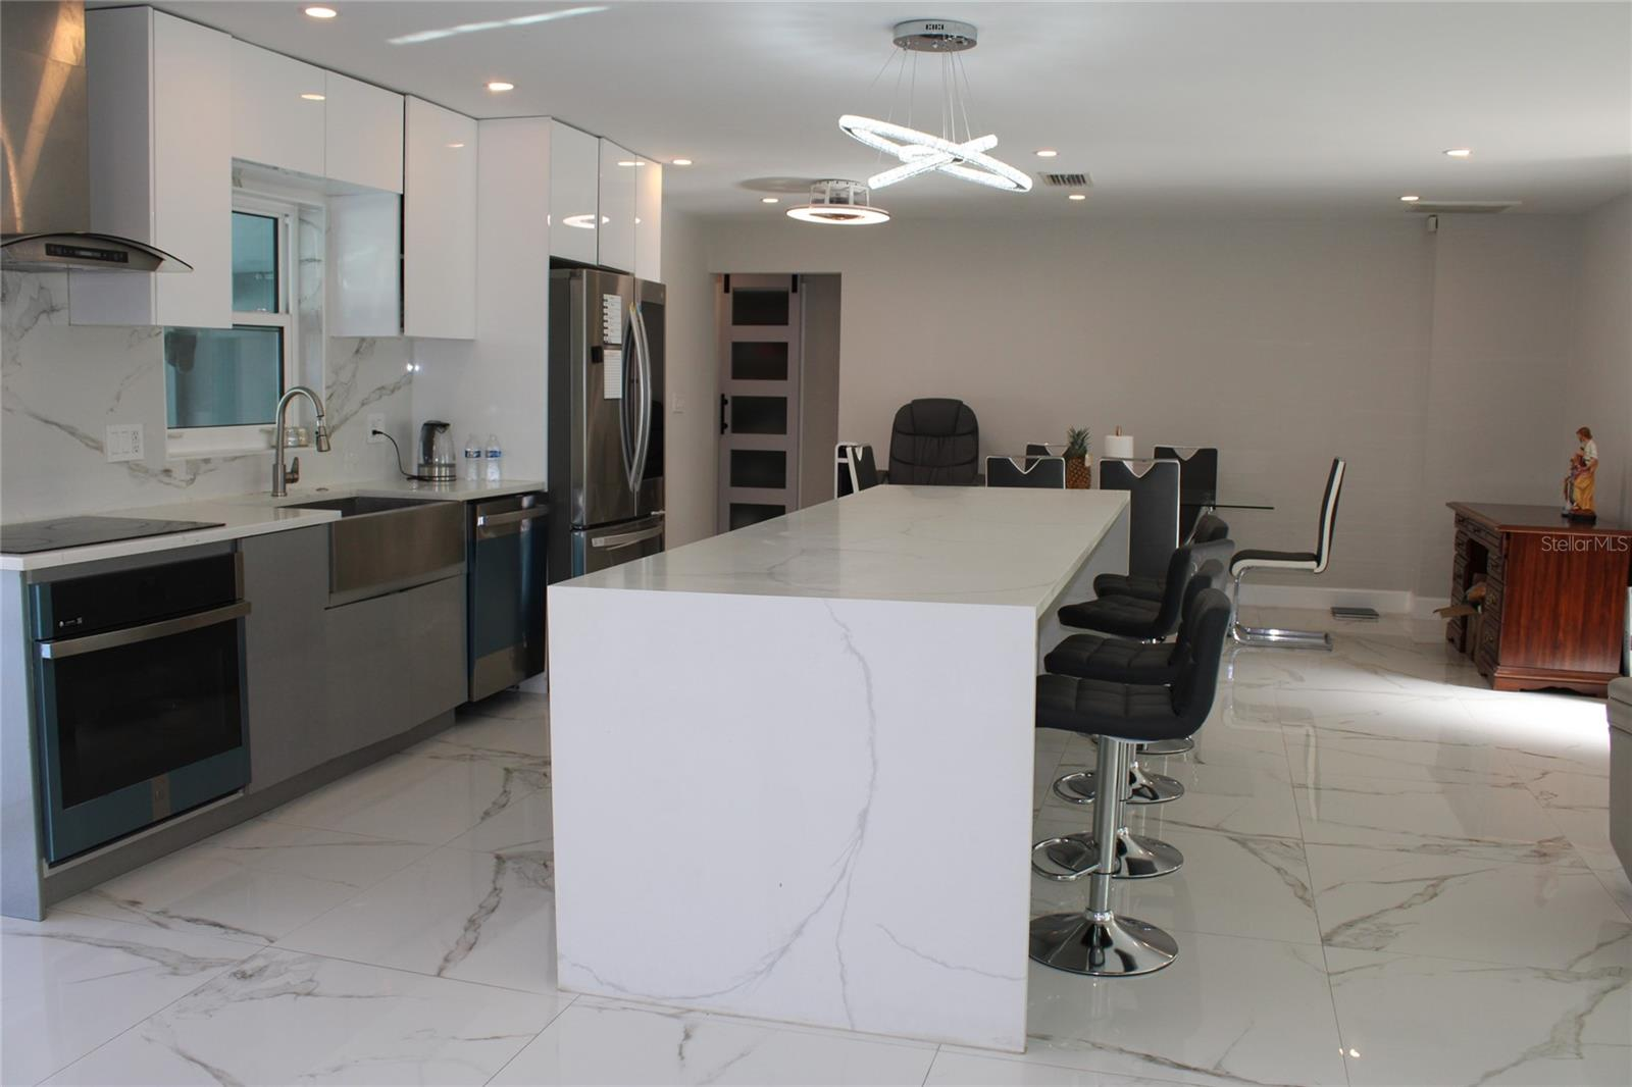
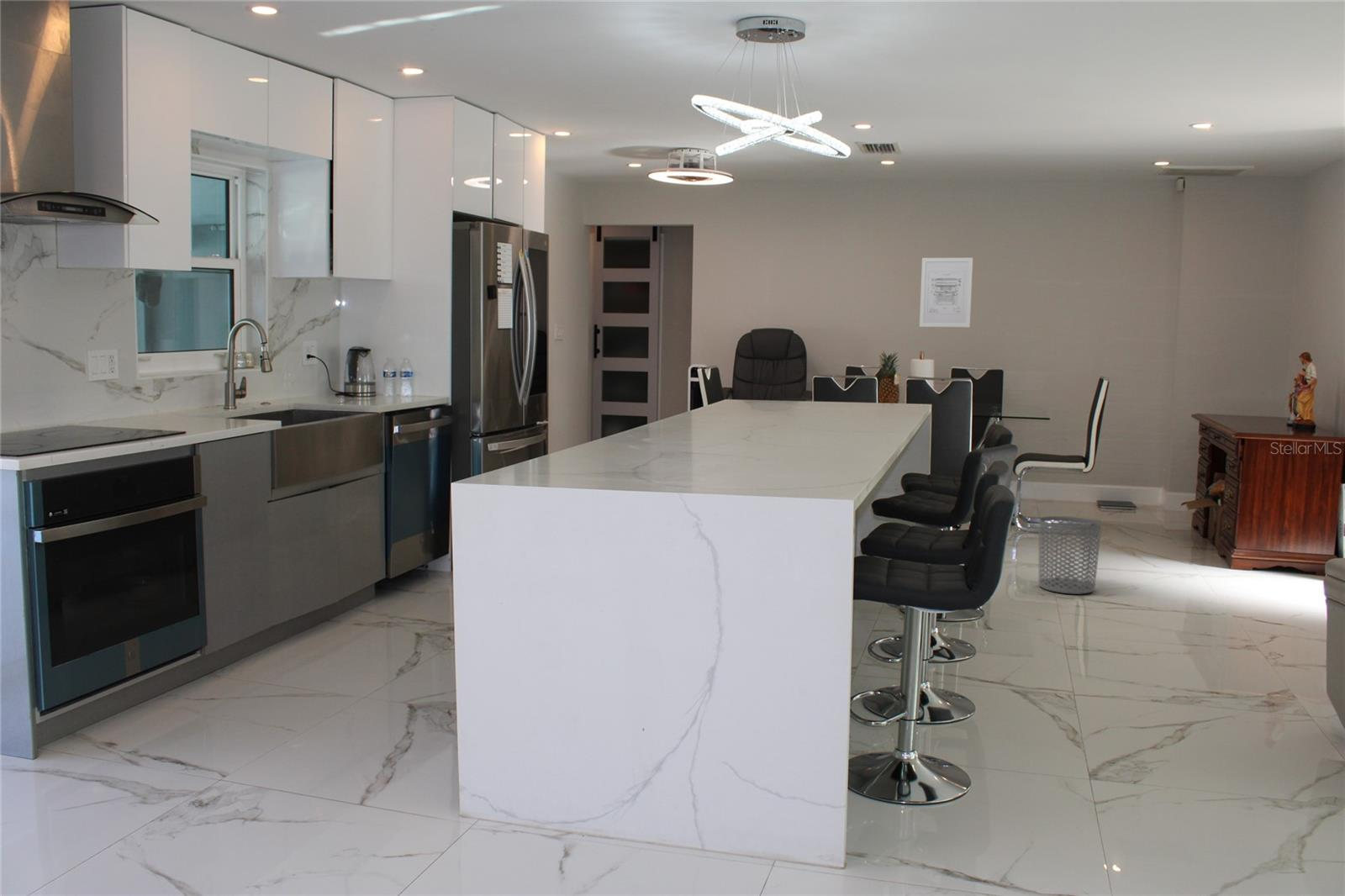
+ wall art (946, 293)
+ waste bin (1068, 555)
